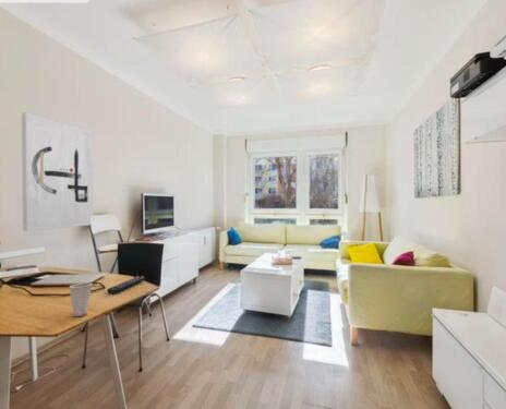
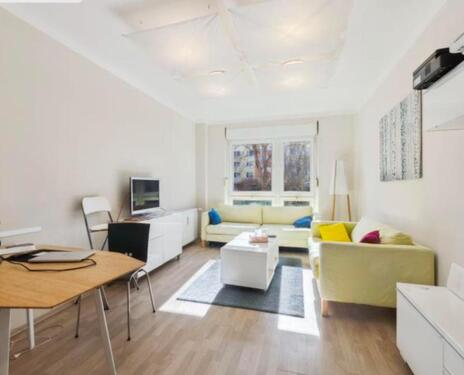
- cup (81, 299)
- wall art (61, 176)
- remote control (128, 284)
